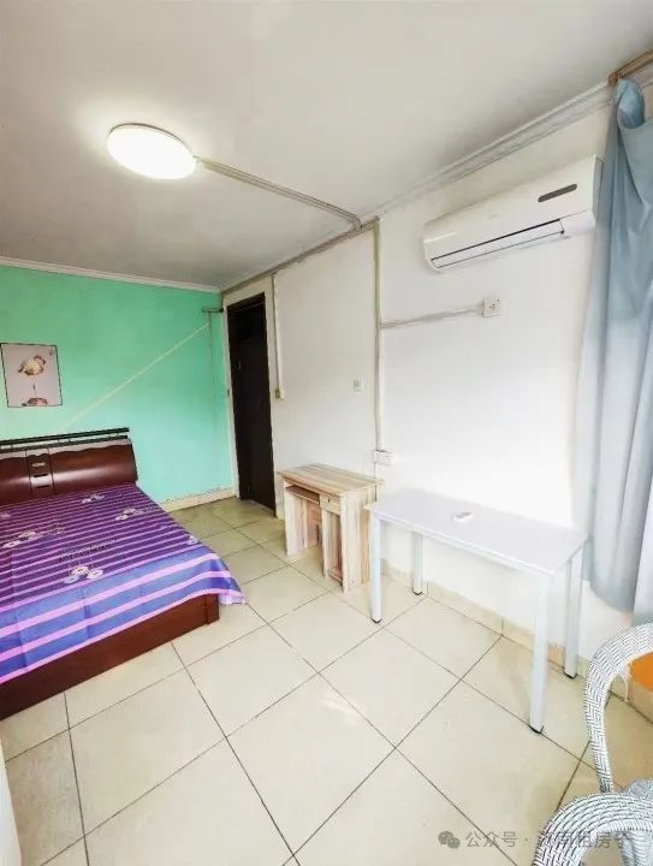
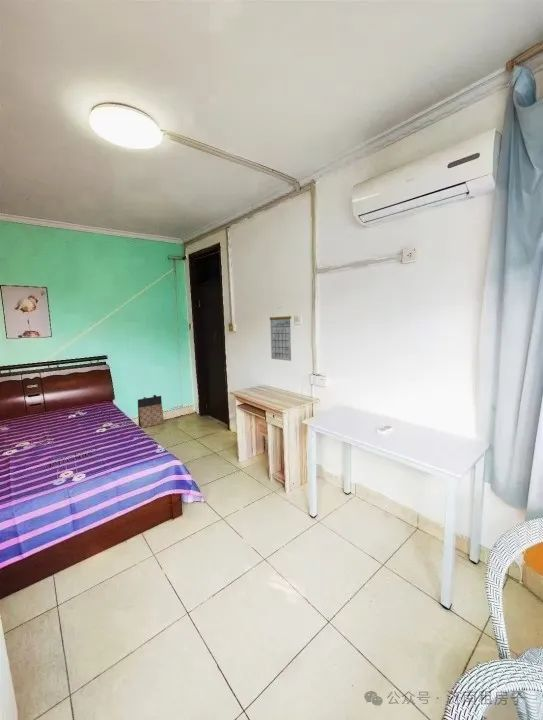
+ calendar (280, 333)
+ bag (150, 410)
